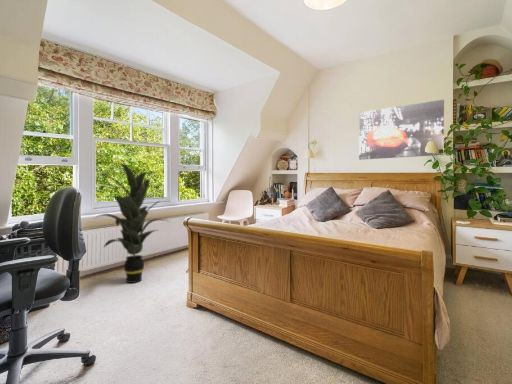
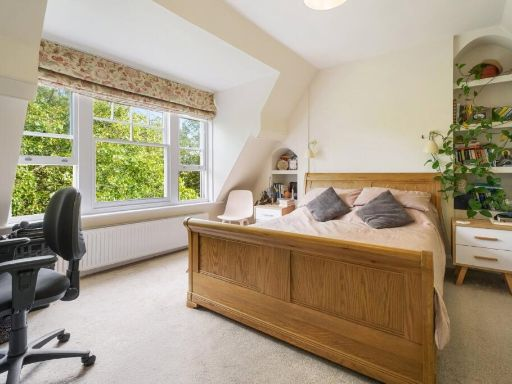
- indoor plant (128, 222)
- wall art (398, 132)
